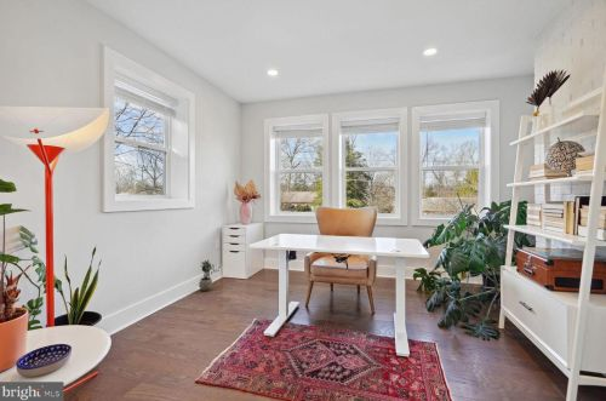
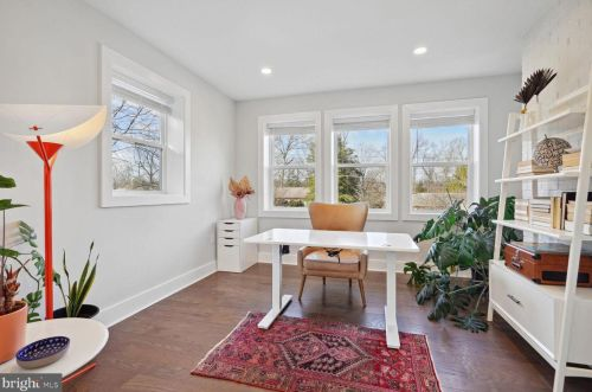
- potted plant (208, 274)
